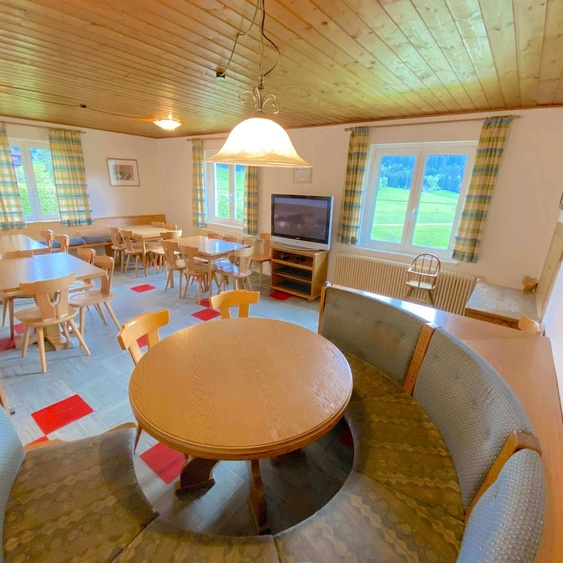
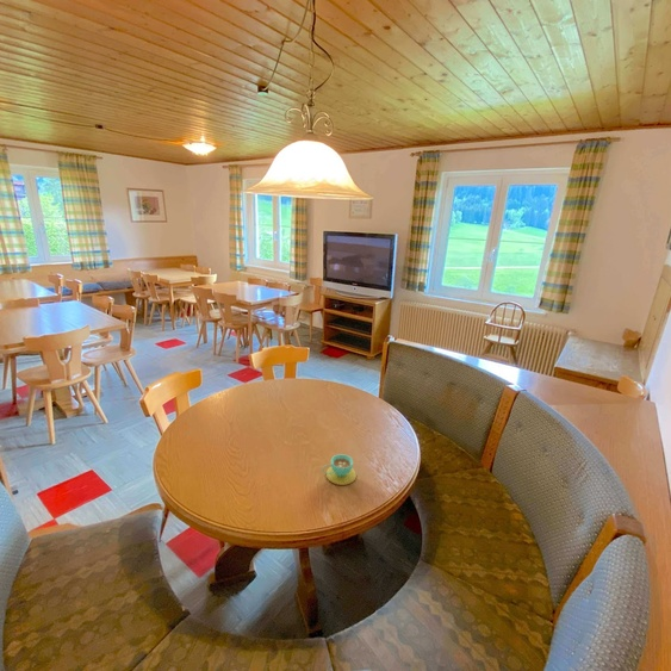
+ teacup (338, 467)
